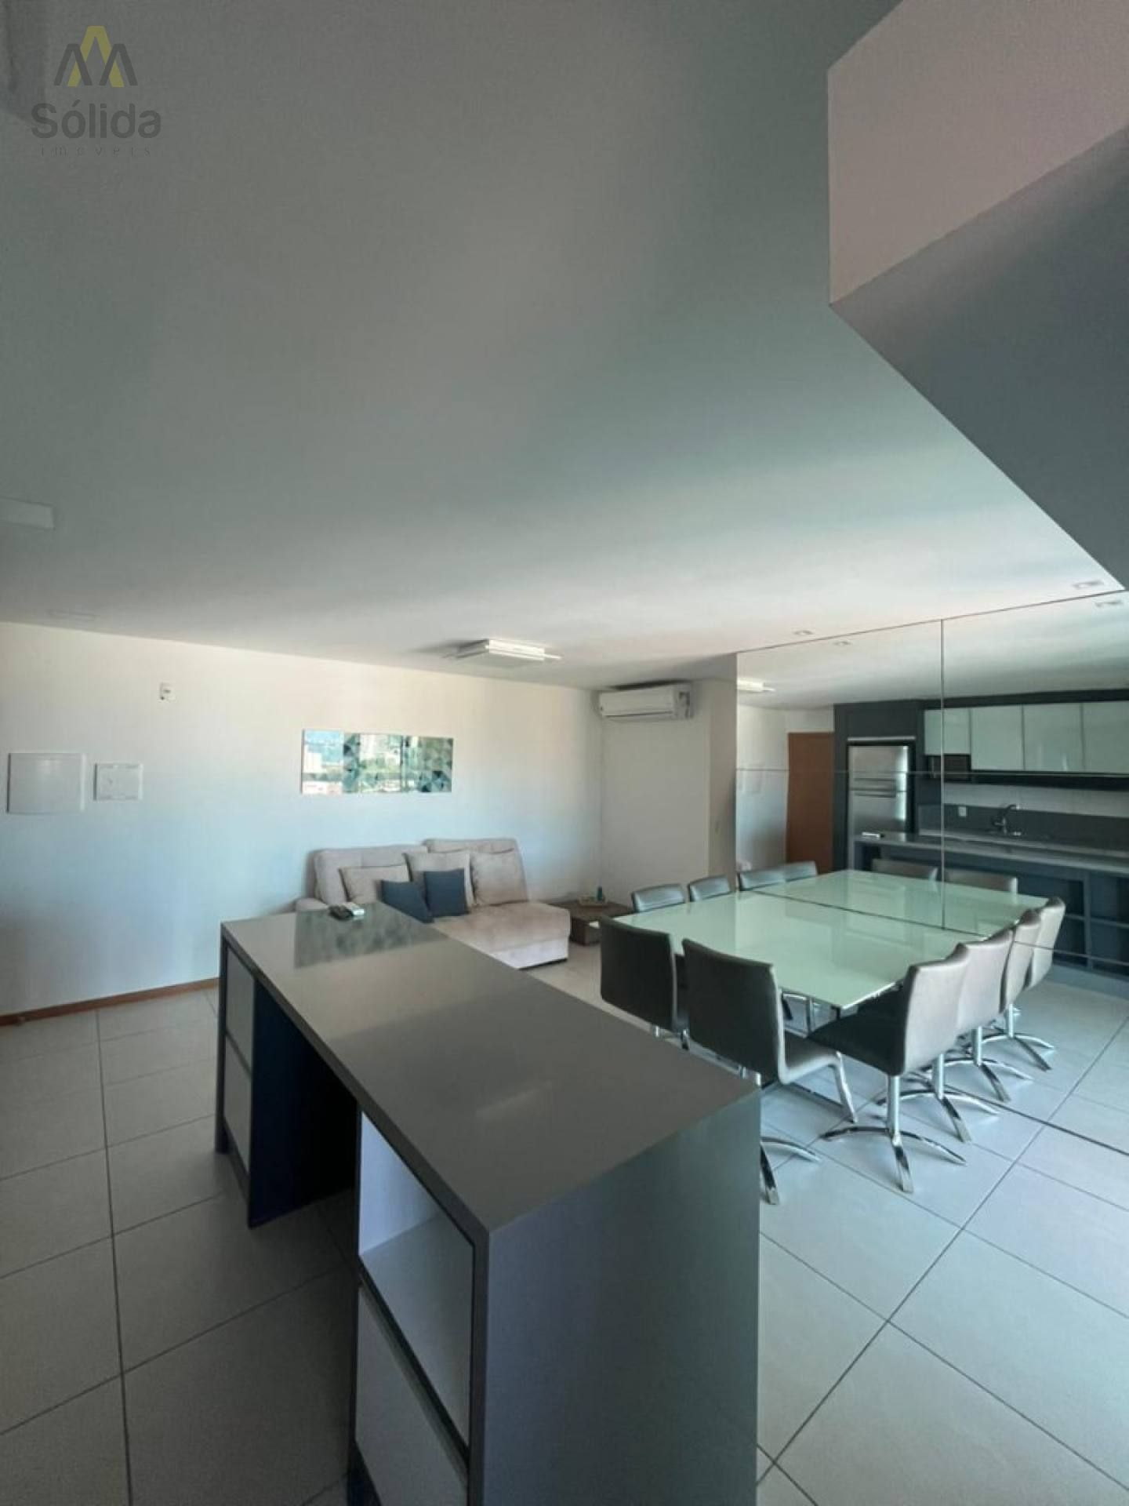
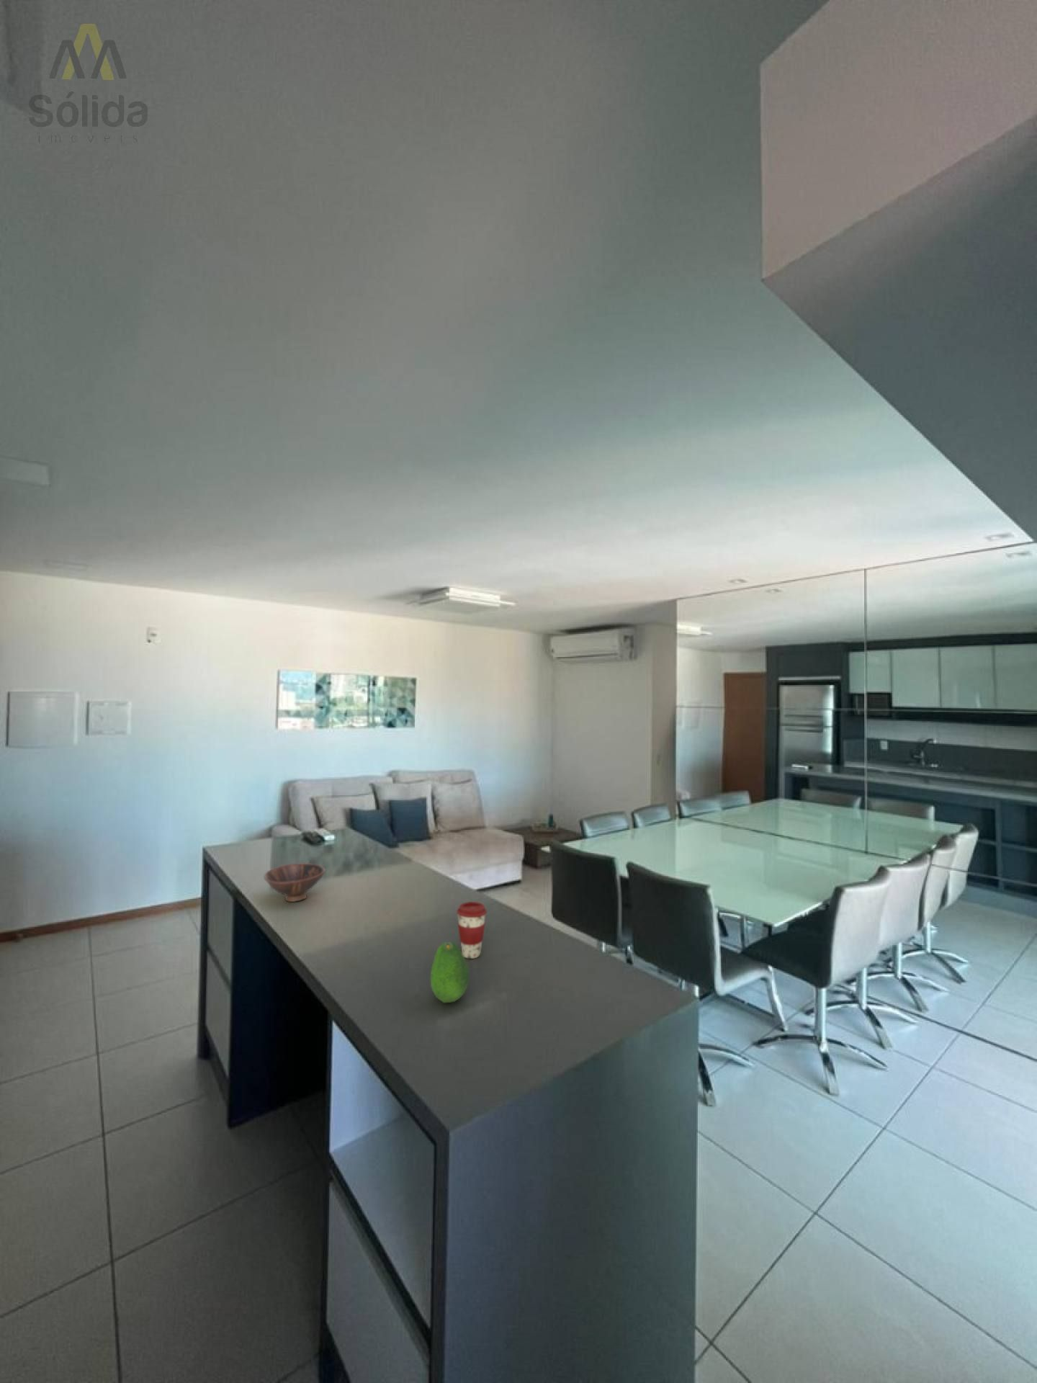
+ coffee cup (471, 930)
+ fruit (450, 971)
+ bowl (294, 884)
